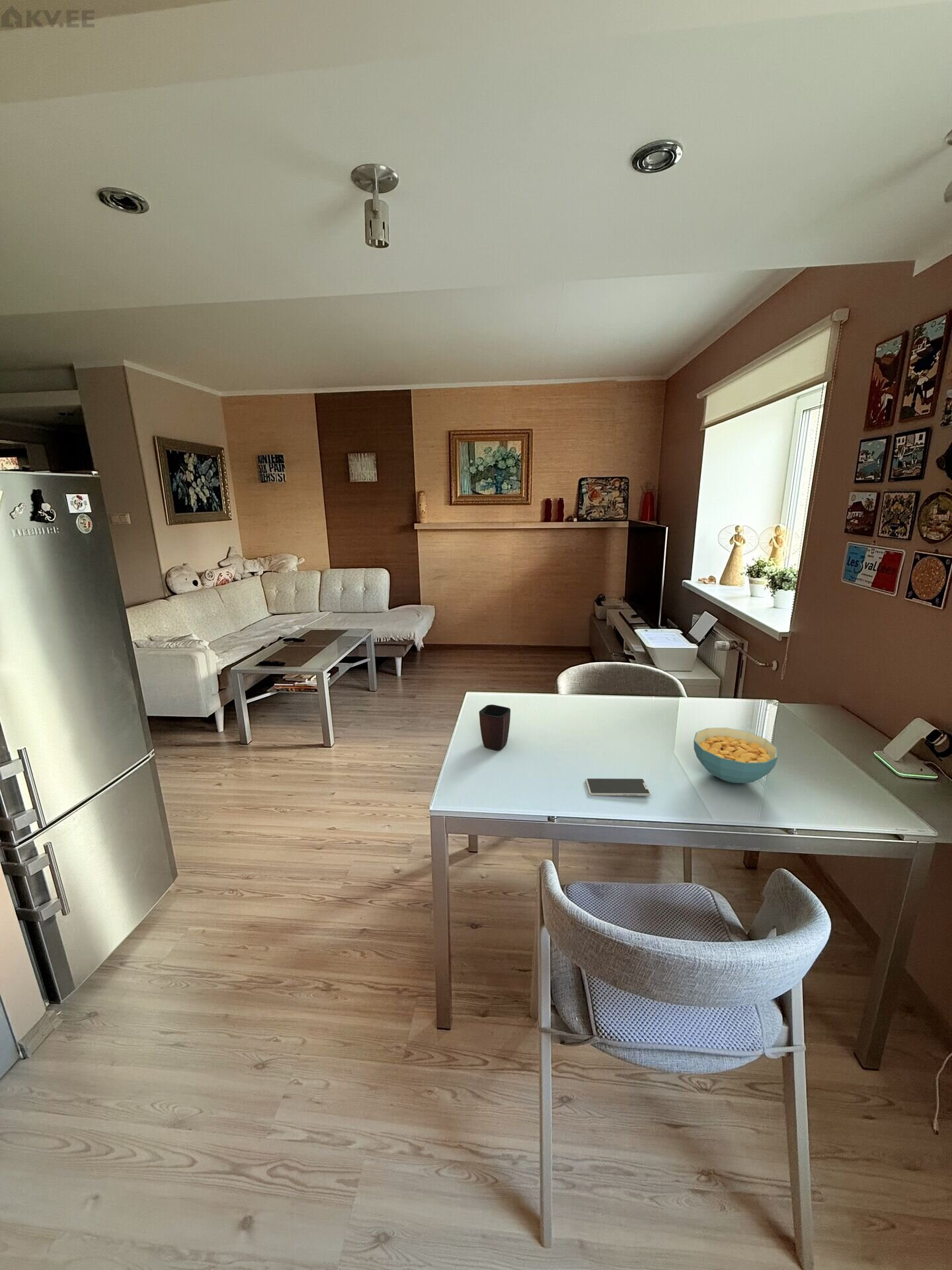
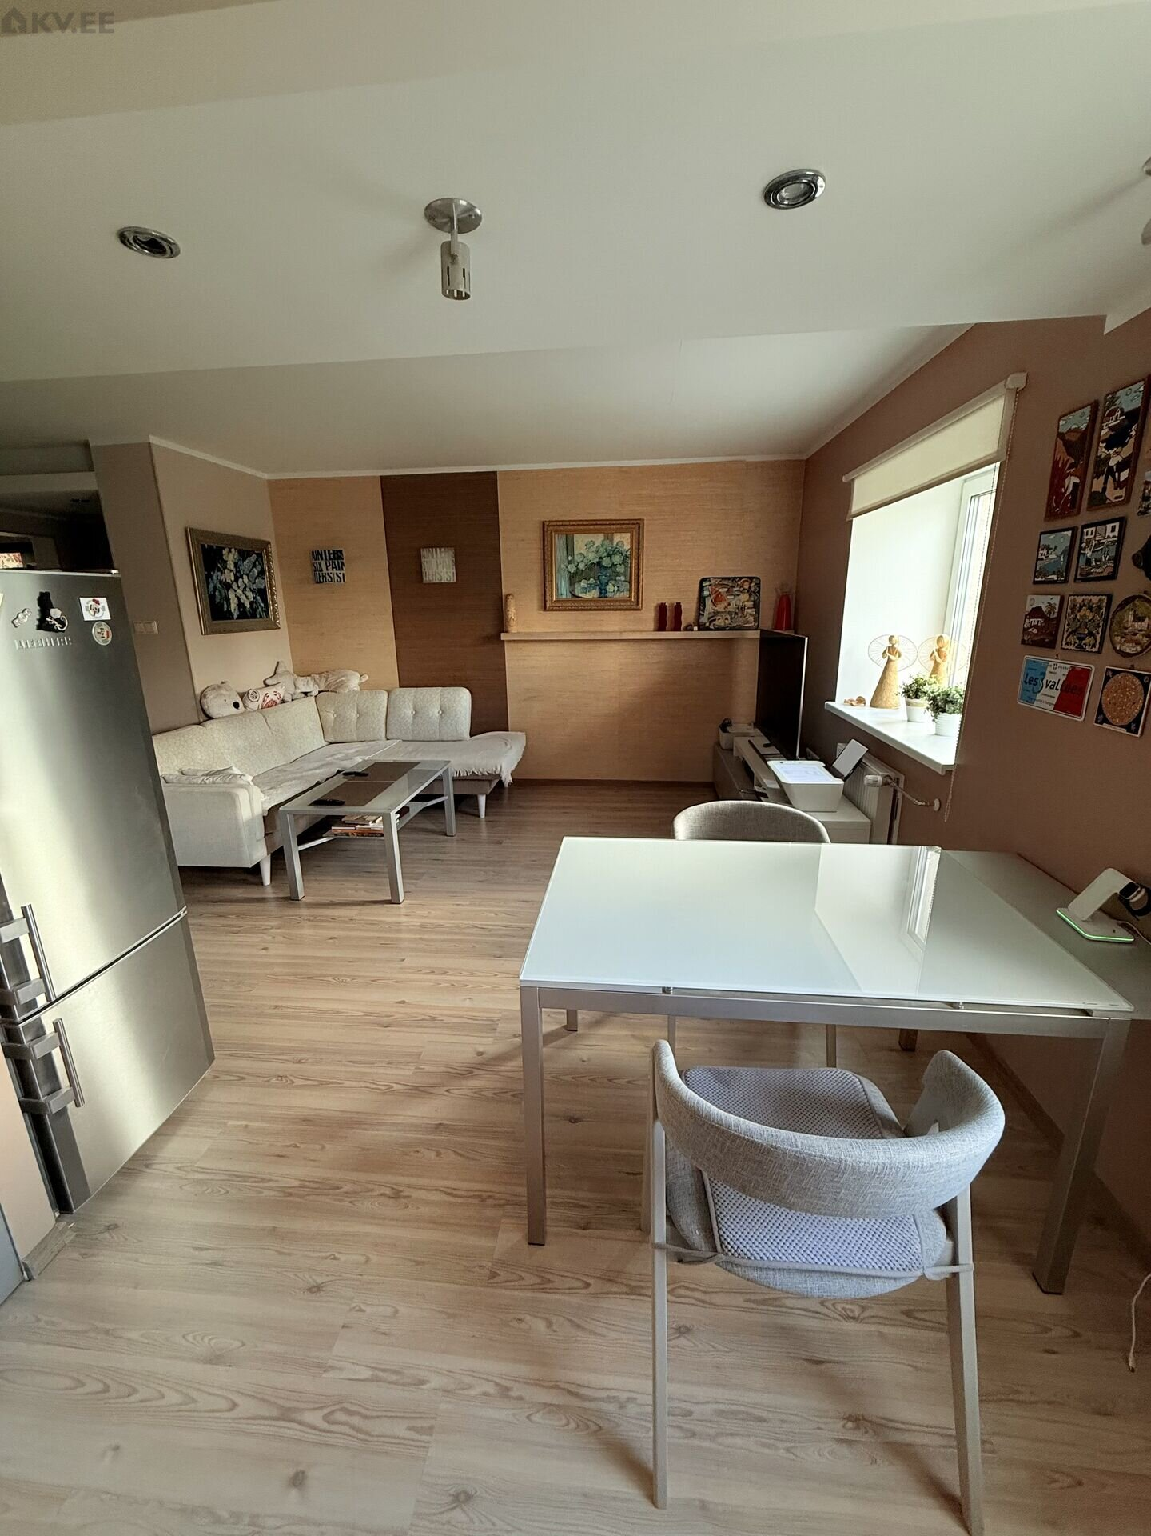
- mug (495, 726)
- smartphone (617, 786)
- cereal bowl (733, 761)
